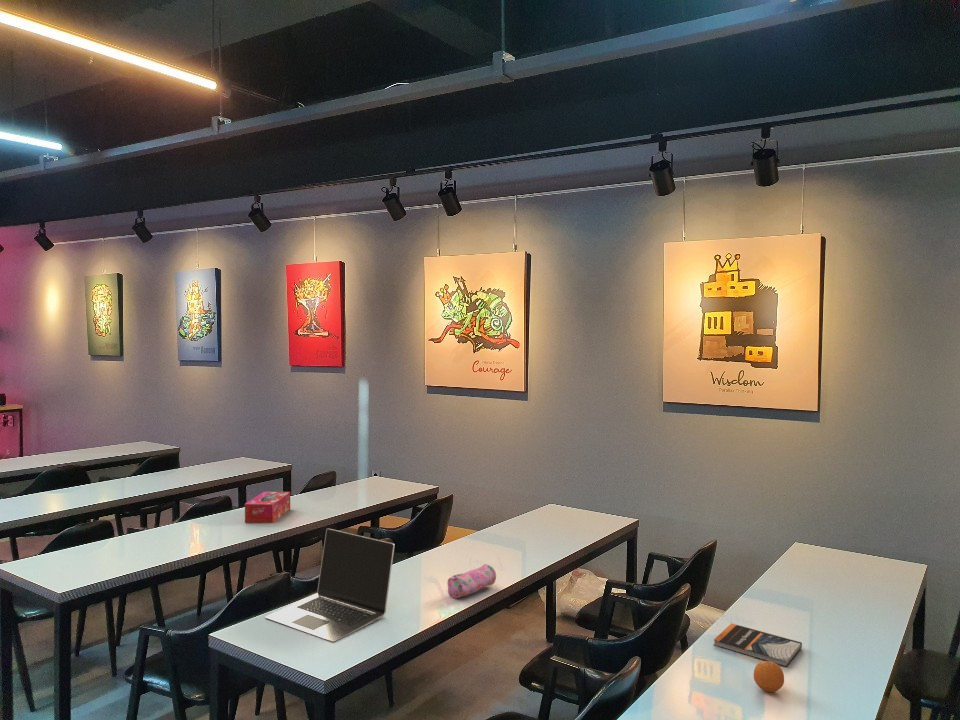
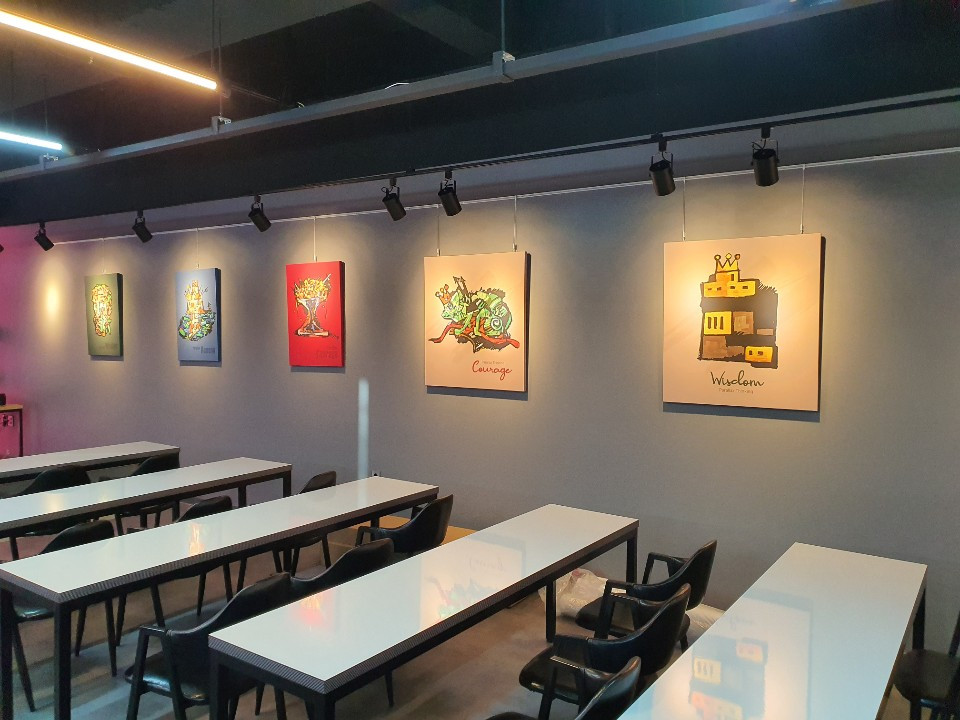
- laptop (330, 580)
- fruit (768, 676)
- book (757, 643)
- pencil case (471, 580)
- tissue box (268, 506)
